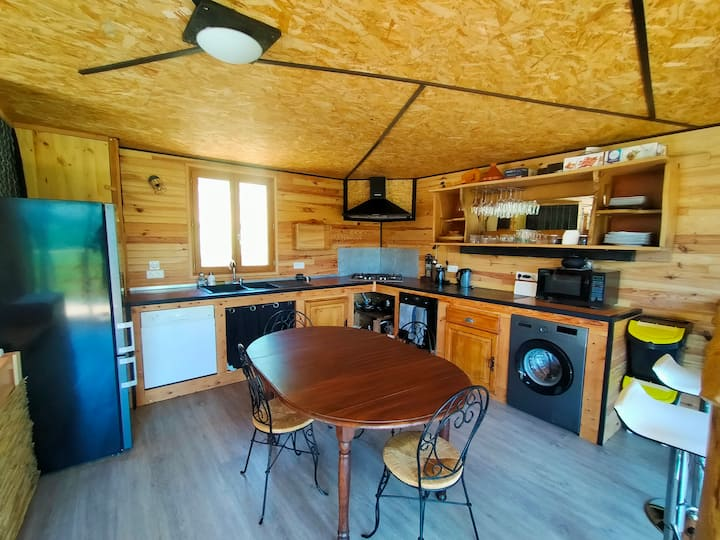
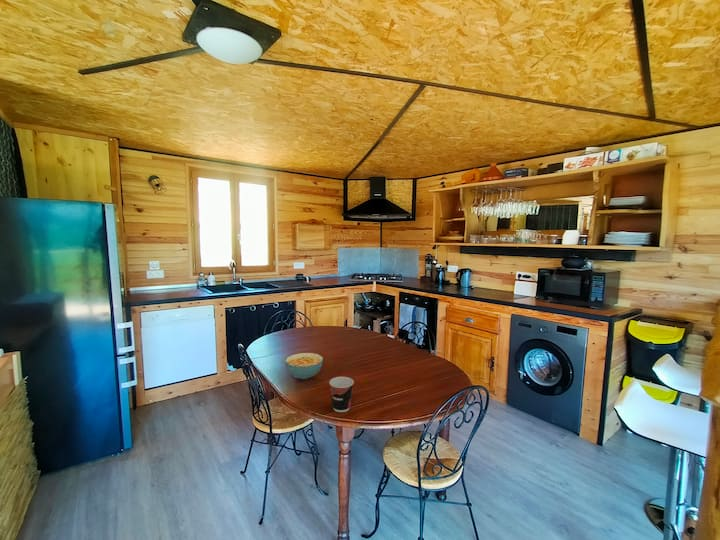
+ cup (341, 394)
+ cereal bowl (304, 368)
